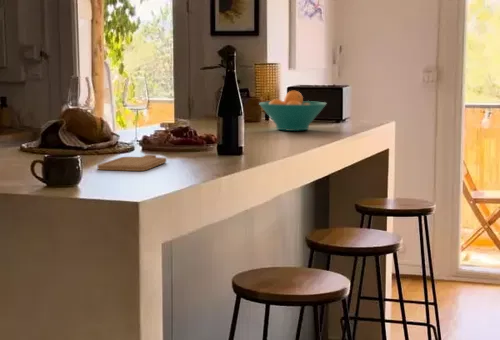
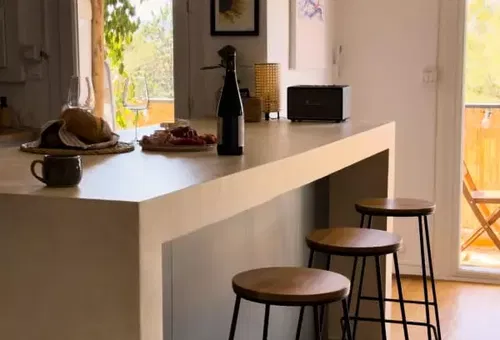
- fruit bowl (292, 110)
- chopping board (136, 162)
